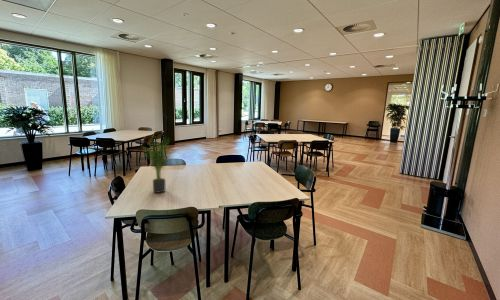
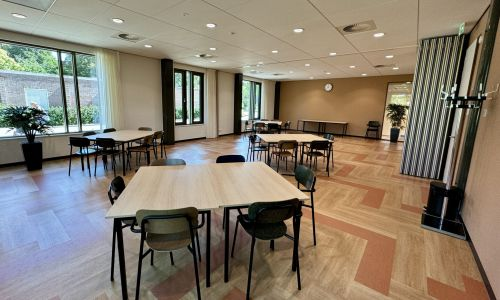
- potted plant (158, 162)
